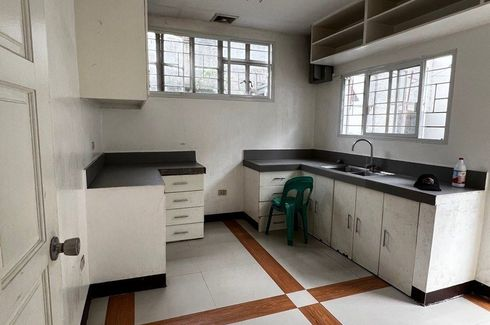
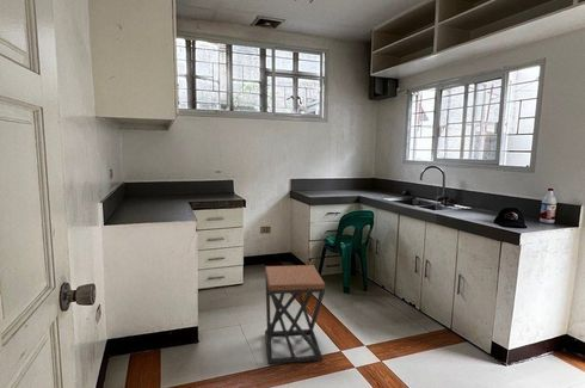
+ stool (288, 312)
